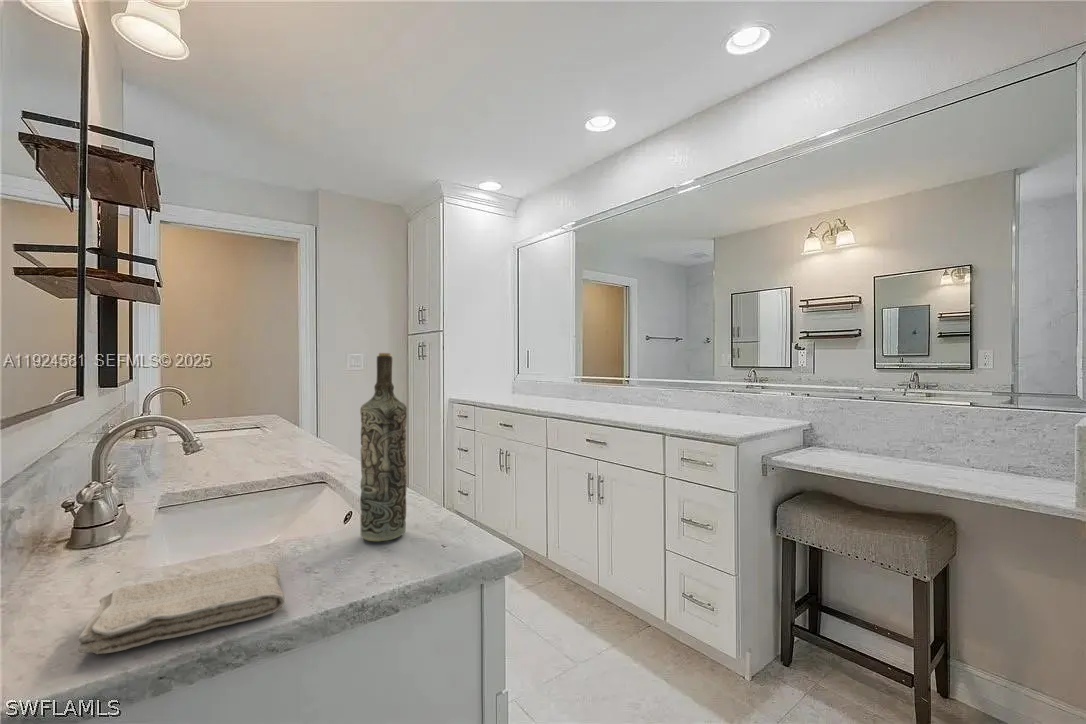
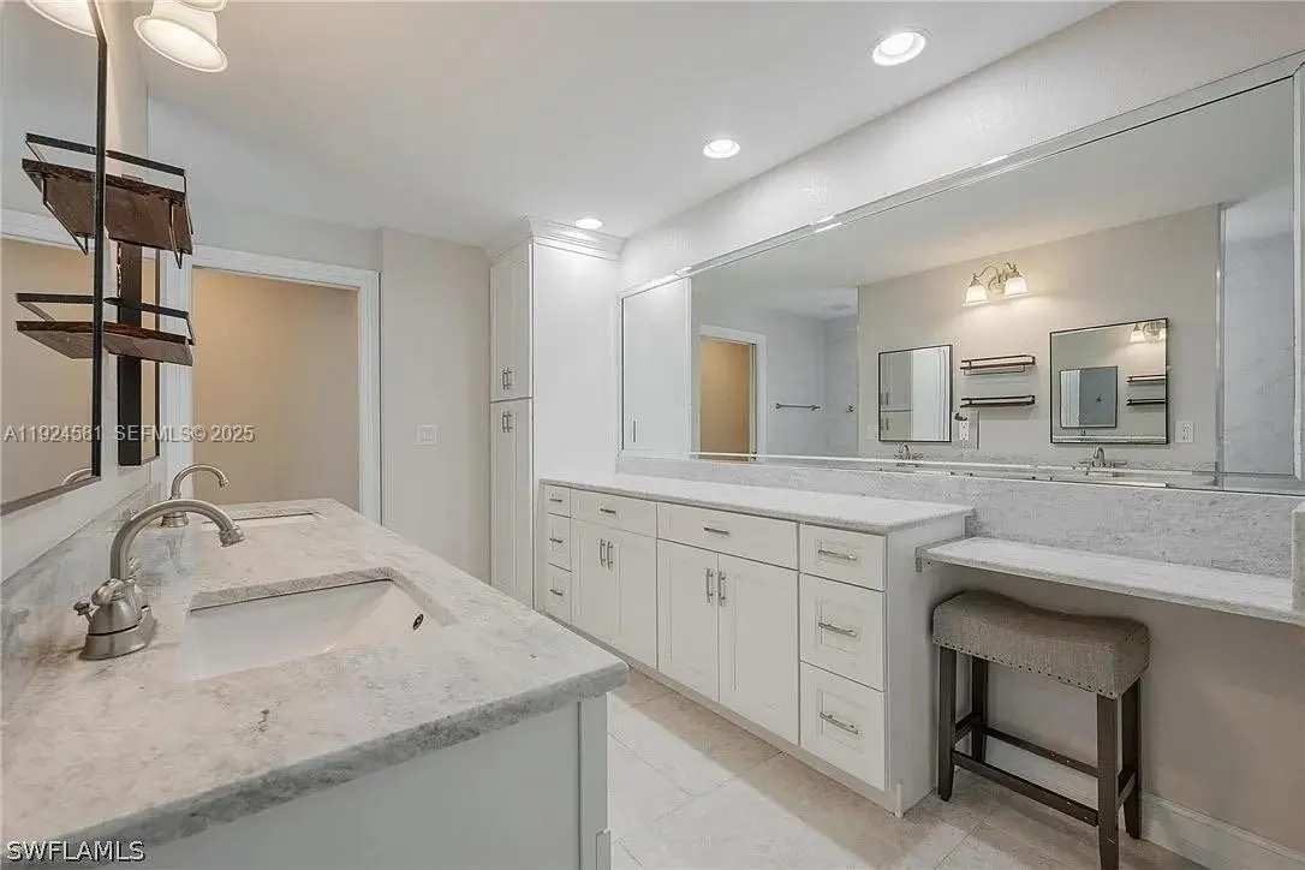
- washcloth (193, 599)
- bottle (383, 444)
